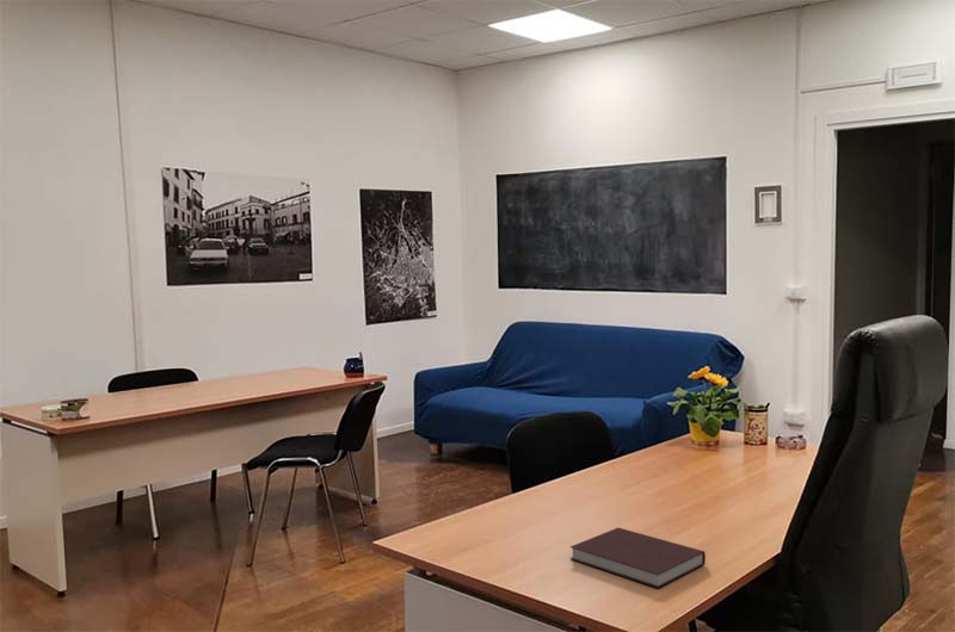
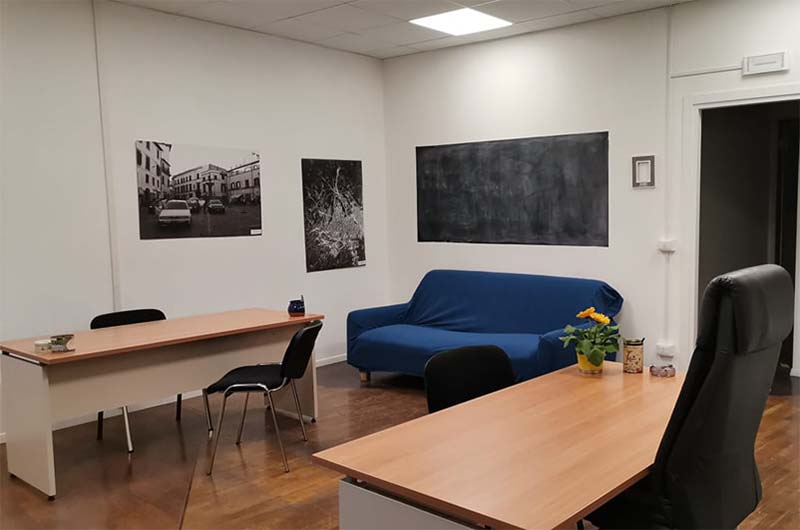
- notebook (636, 554)
